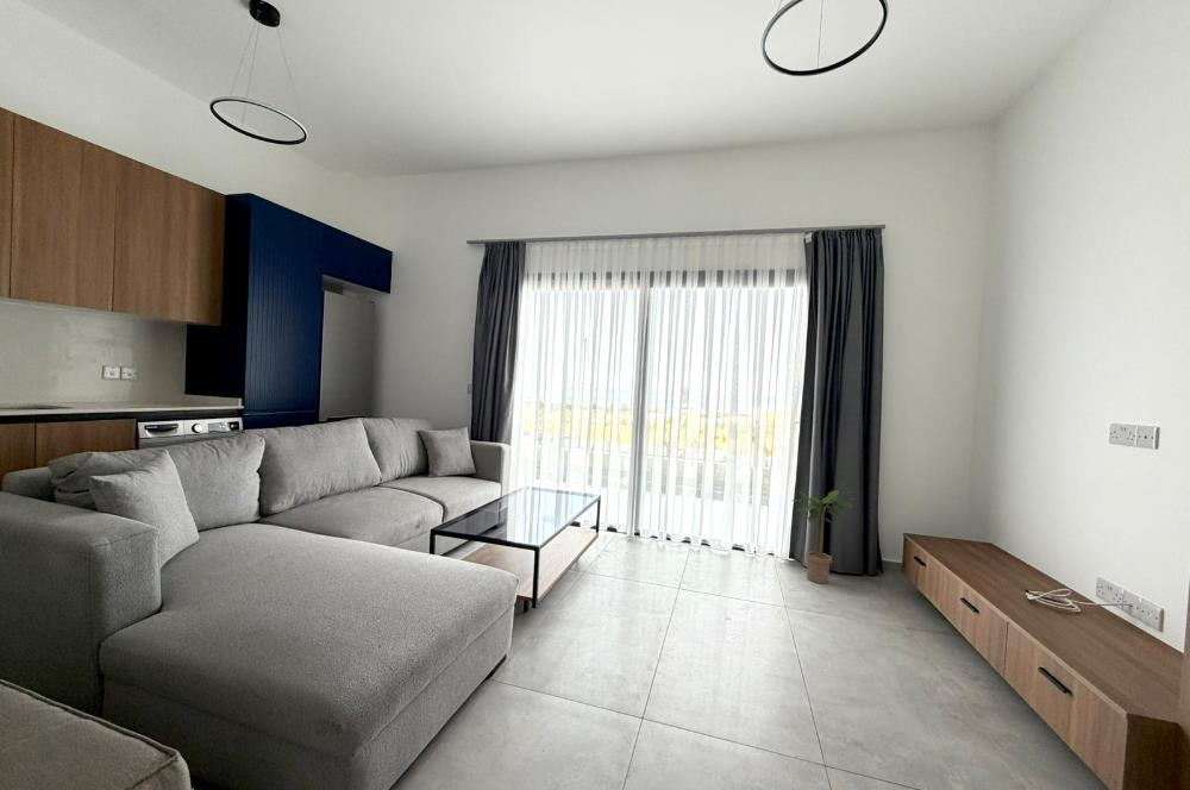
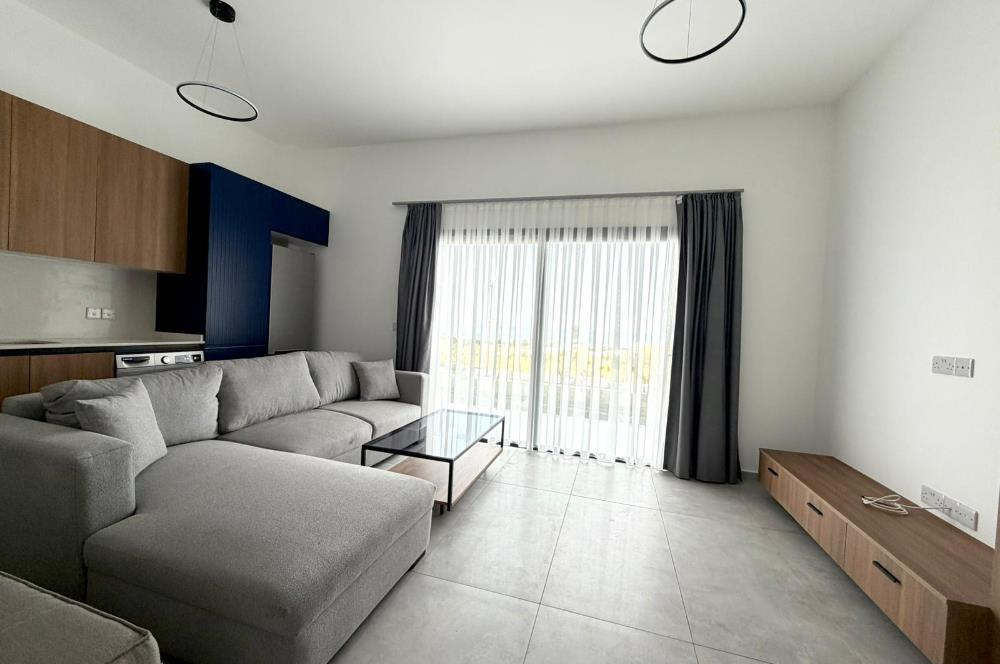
- potted plant (821, 532)
